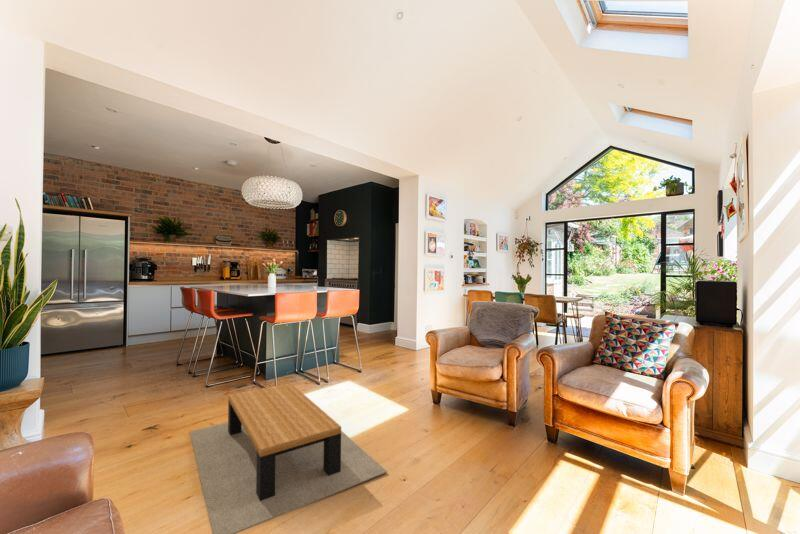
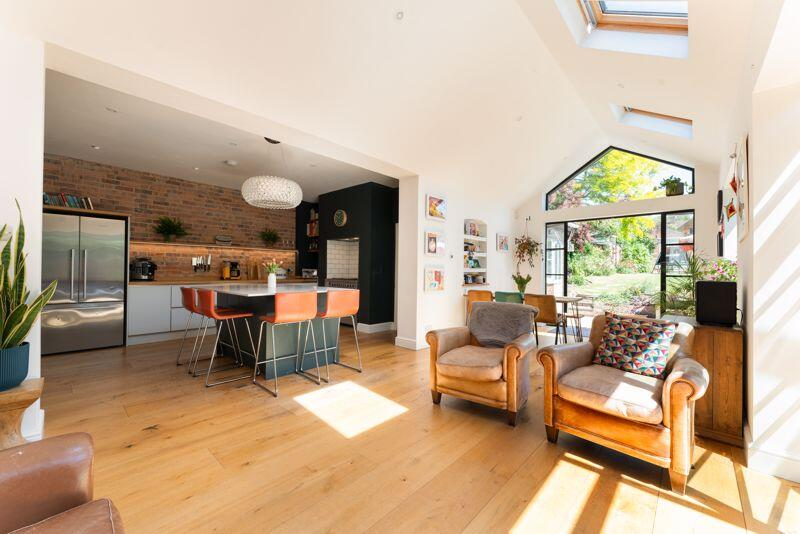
- coffee table (278, 429)
